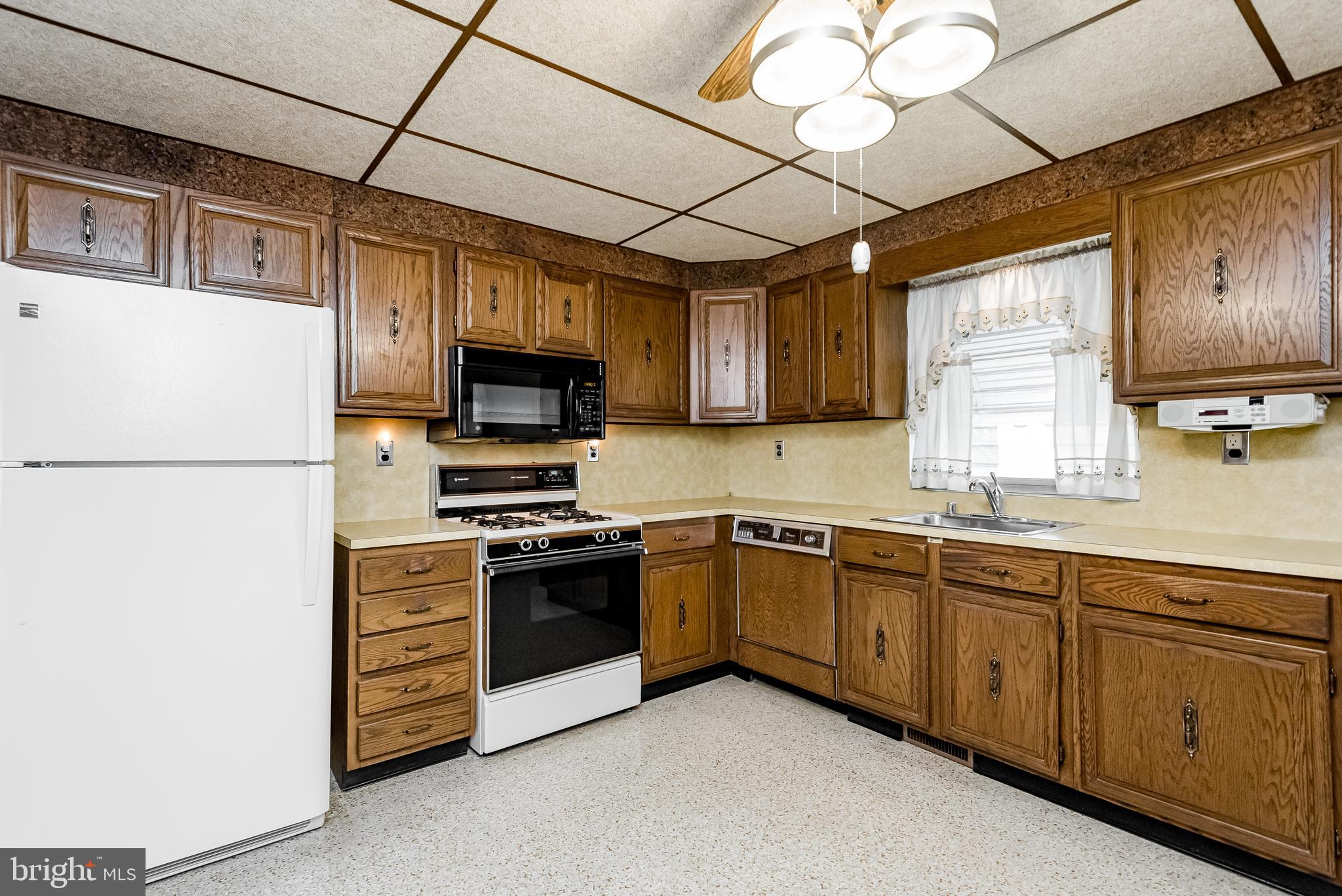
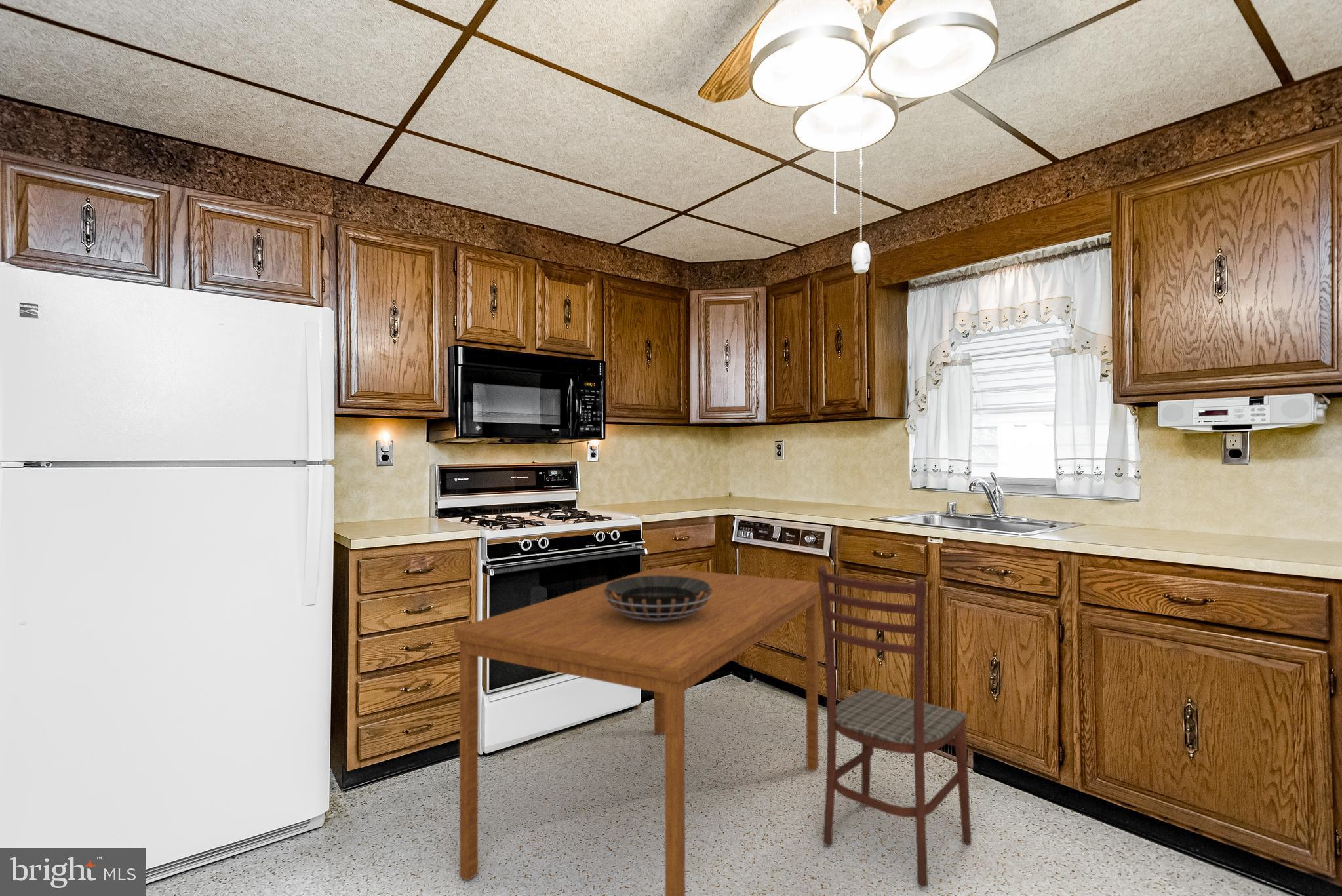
+ dining table (665, 708)
+ decorative bowl (658, 600)
+ dining chair (894, 703)
